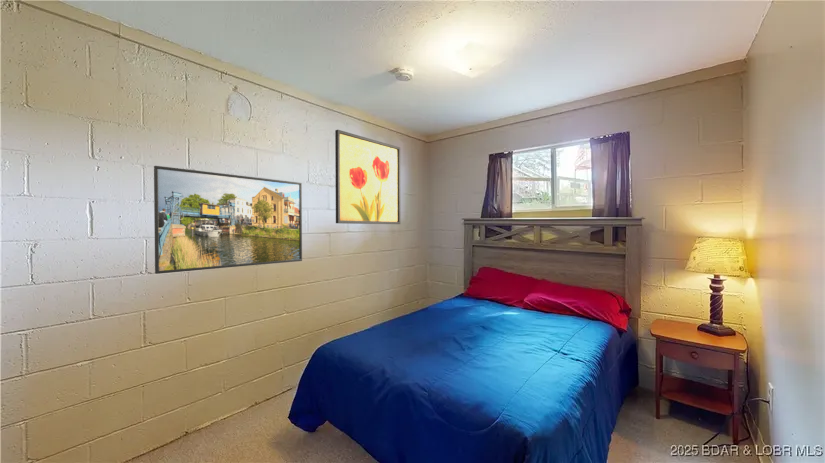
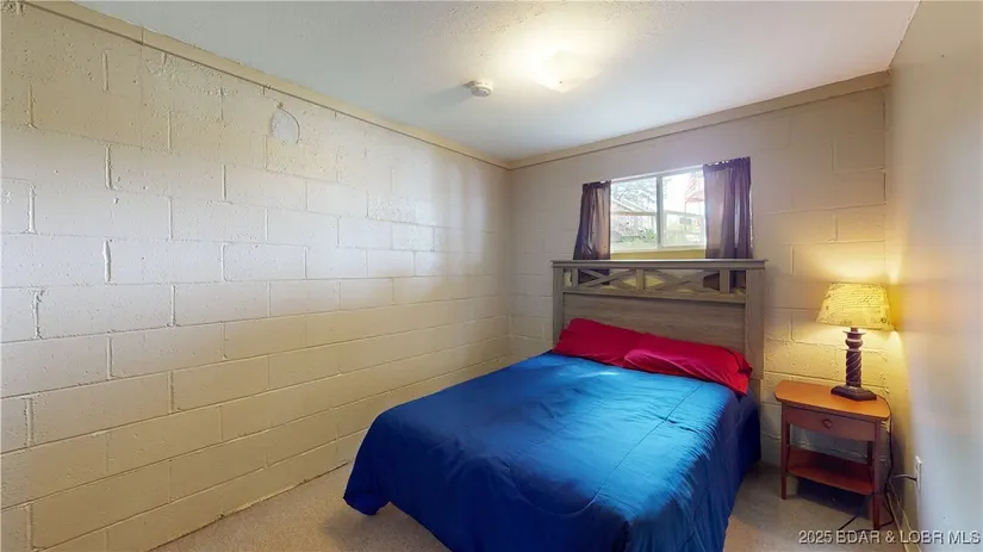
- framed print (239, 221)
- wall art (370, 181)
